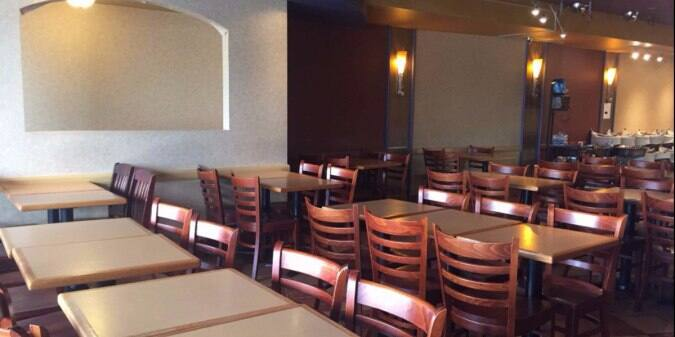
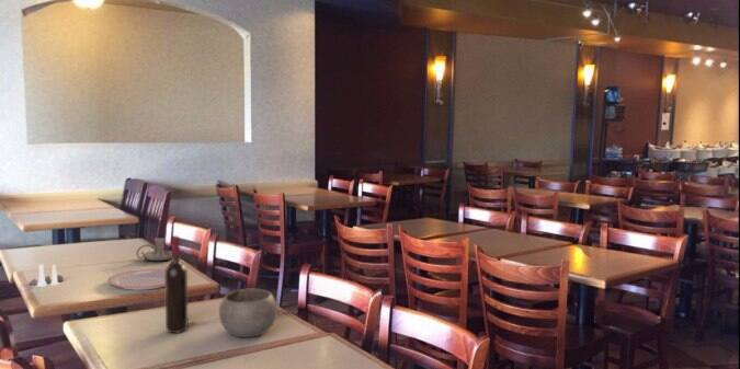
+ plate (146, 279)
+ salt and pepper shaker set (43, 273)
+ bowl (248, 313)
+ candle holder (156, 249)
+ wine bottle (175, 284)
